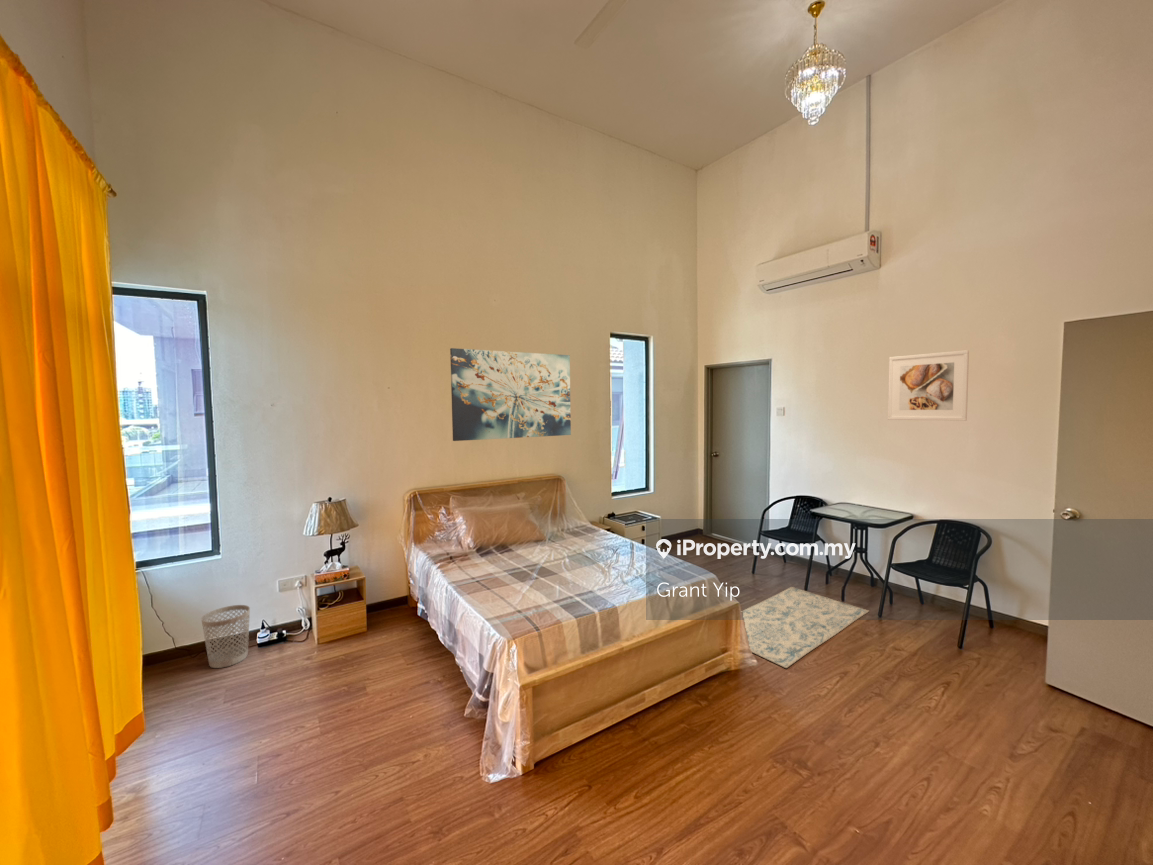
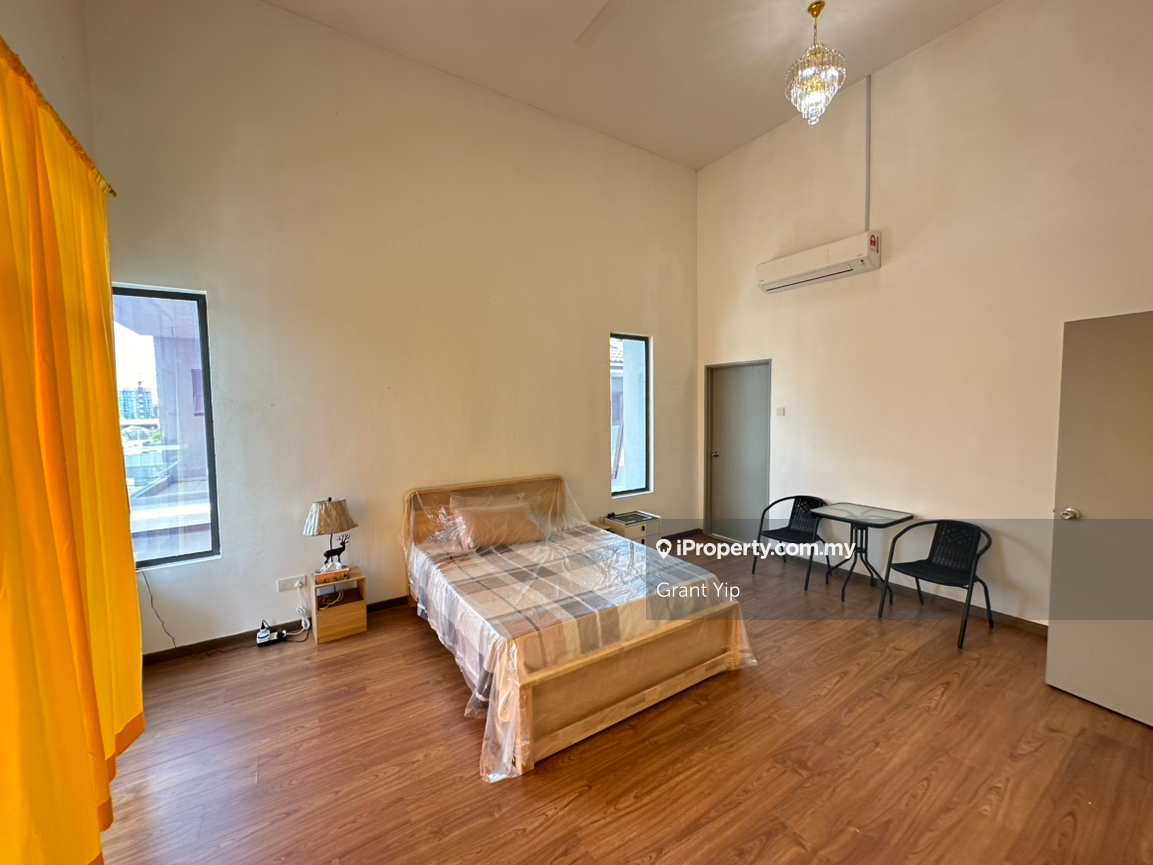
- wall art (515, 395)
- rug (789, 620)
- wastebasket (227, 636)
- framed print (925, 387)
